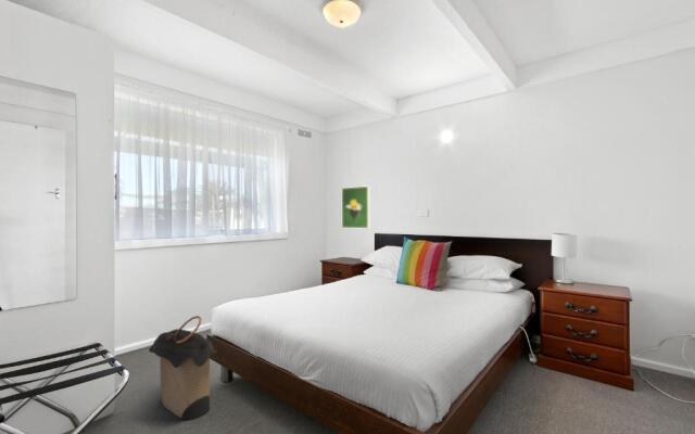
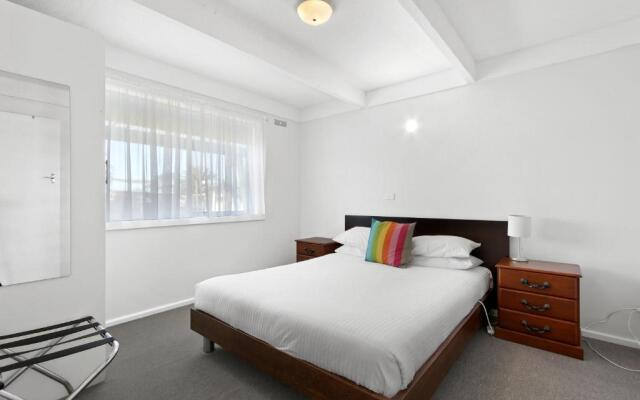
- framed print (355, 207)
- laundry hamper (181, 360)
